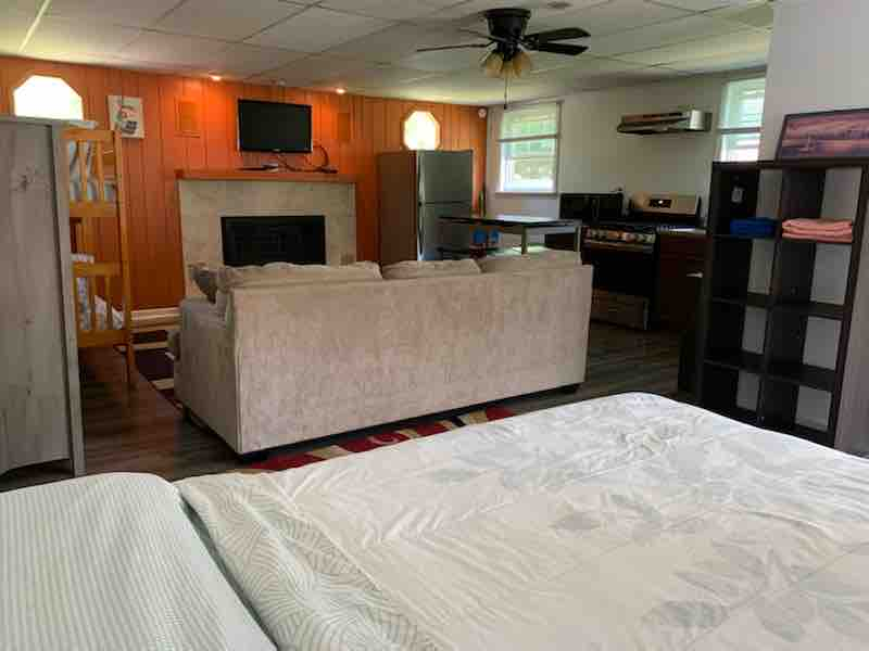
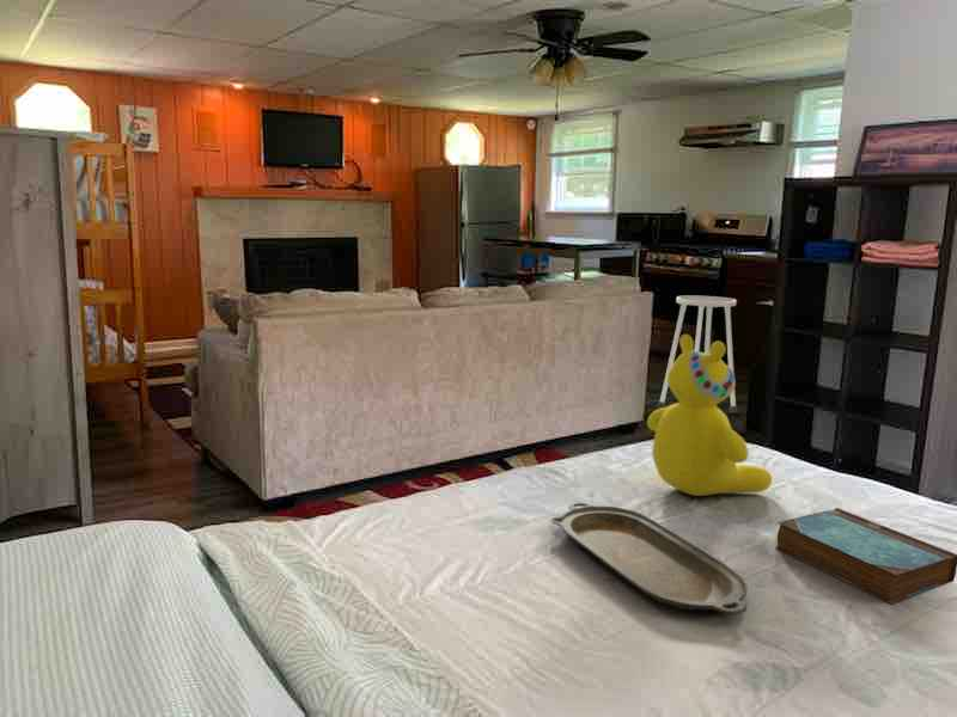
+ serving tray (644, 554)
+ teddy bear (713, 413)
+ book (861, 550)
+ stool (705, 353)
